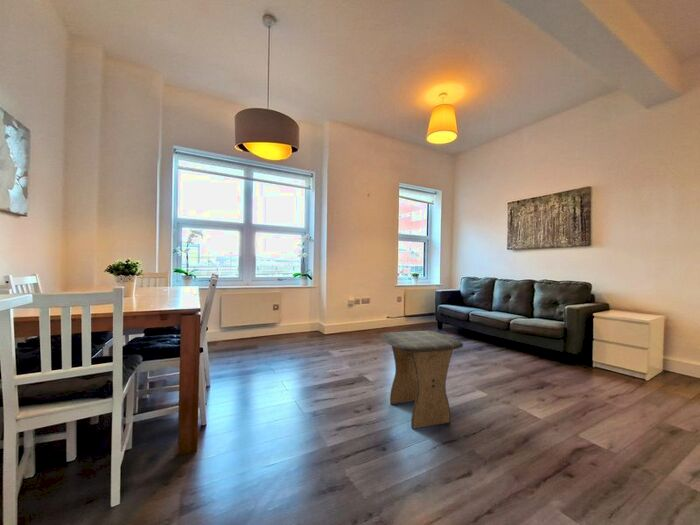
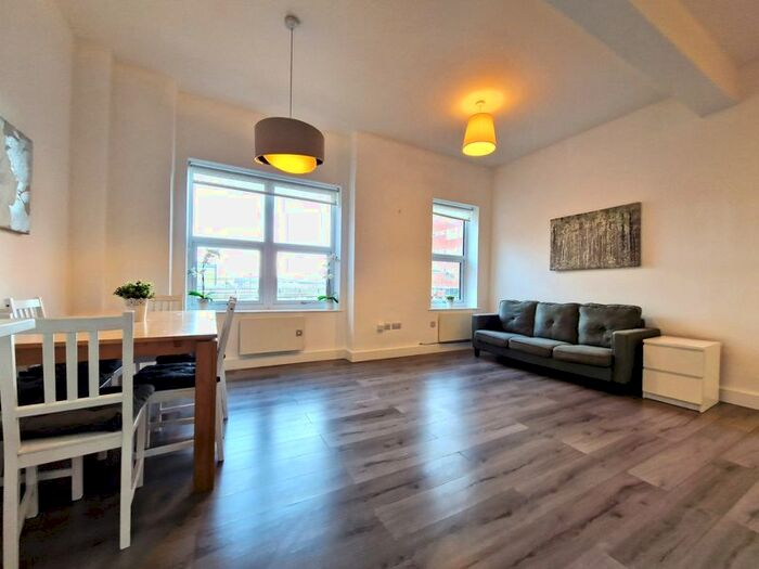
- stool (419, 374)
